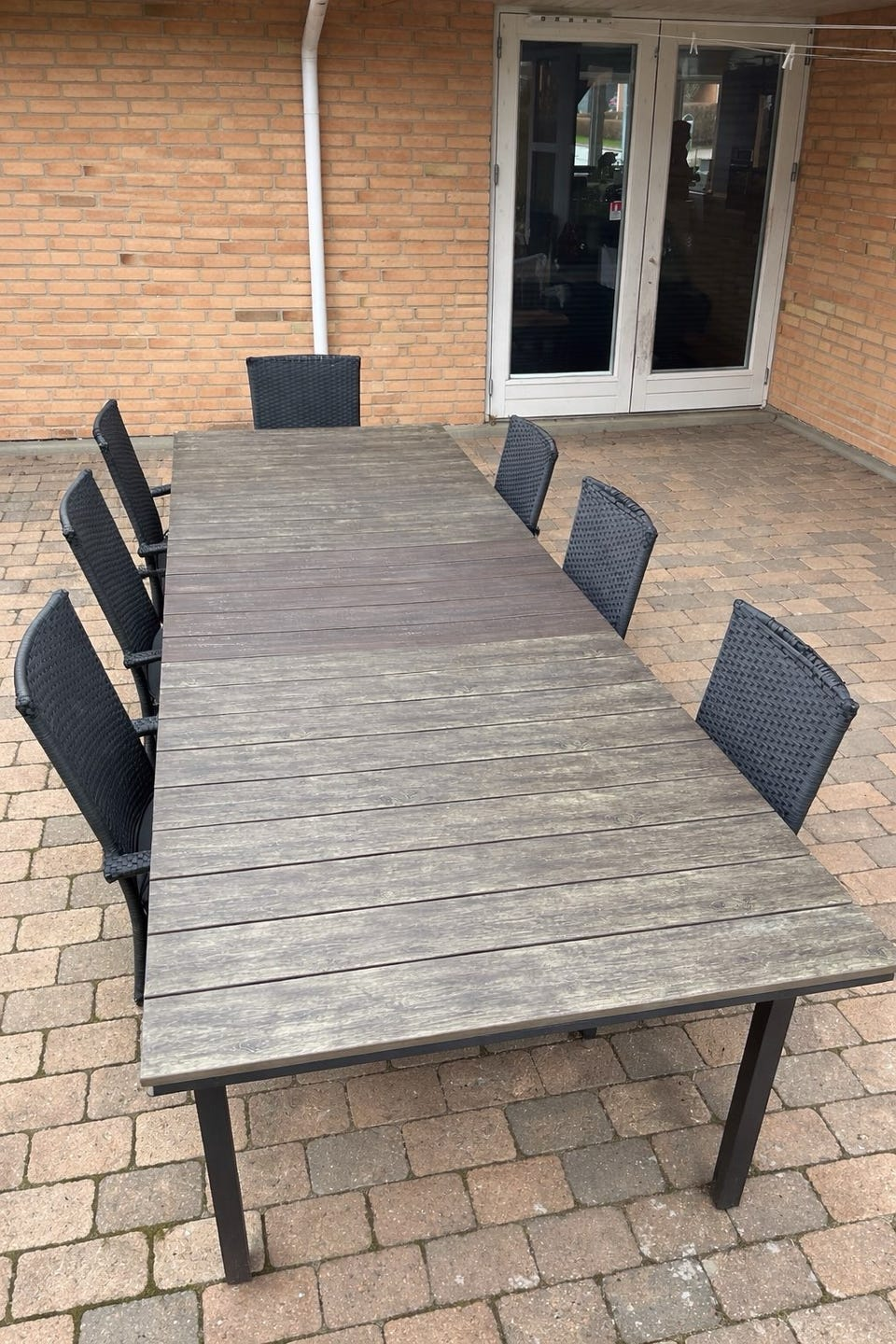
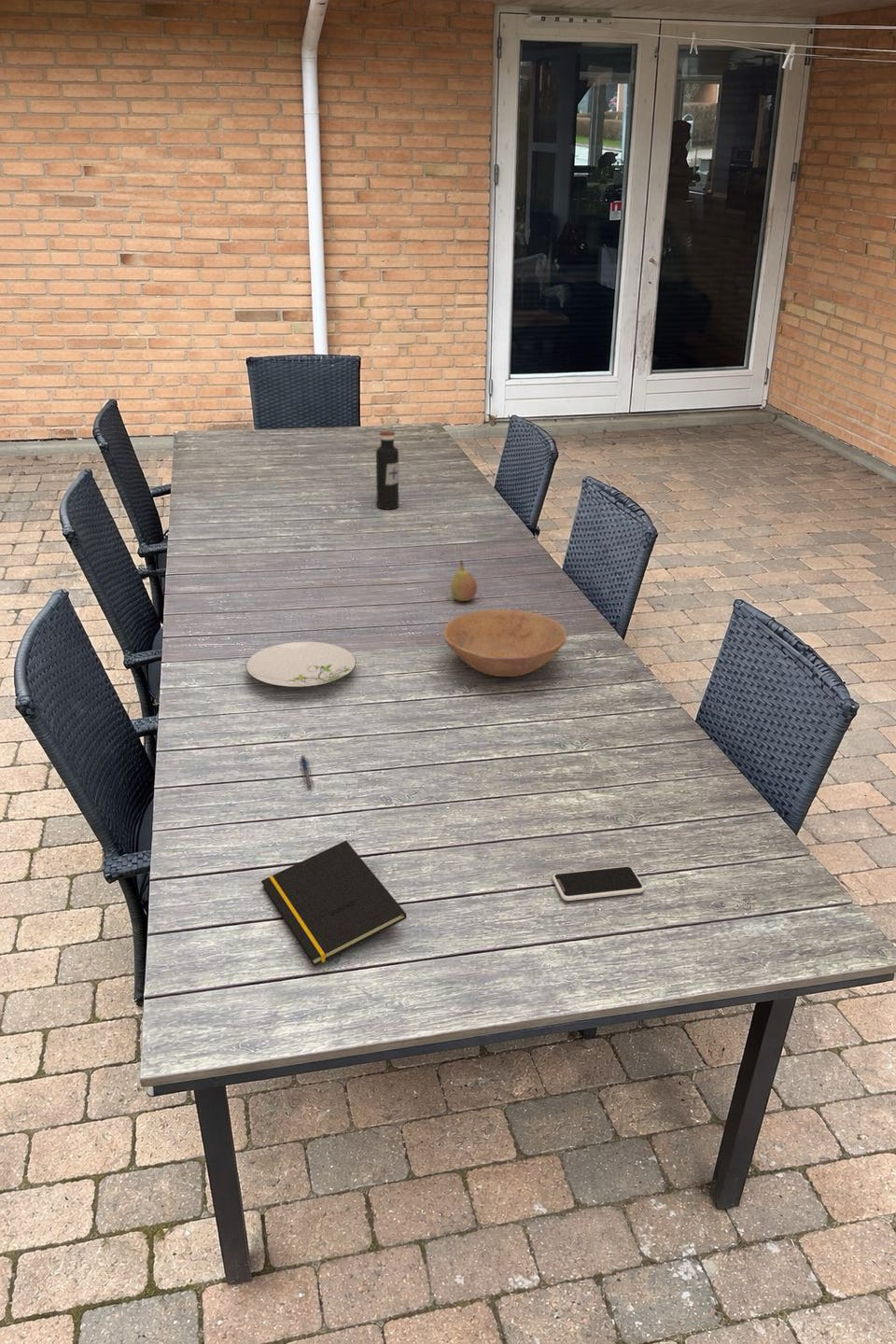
+ smartphone (597, 883)
+ plate (301, 669)
+ water bottle (387, 469)
+ fruit (464, 580)
+ notepad (331, 899)
+ bowl (504, 650)
+ pen (306, 771)
